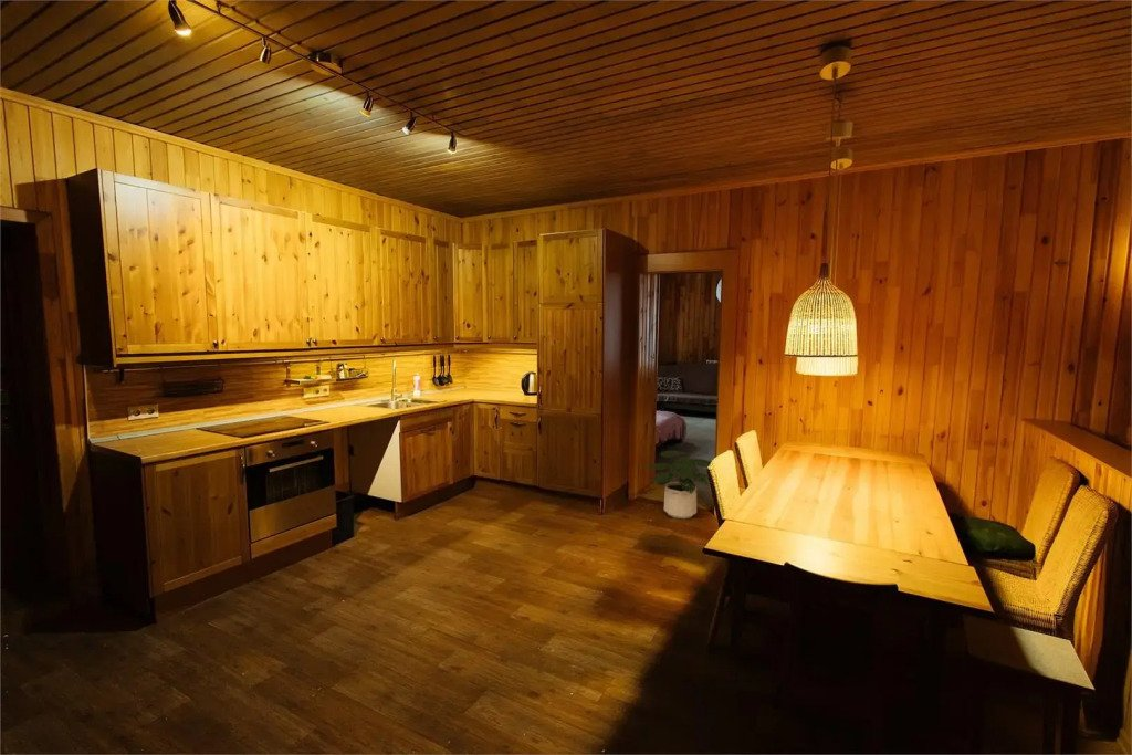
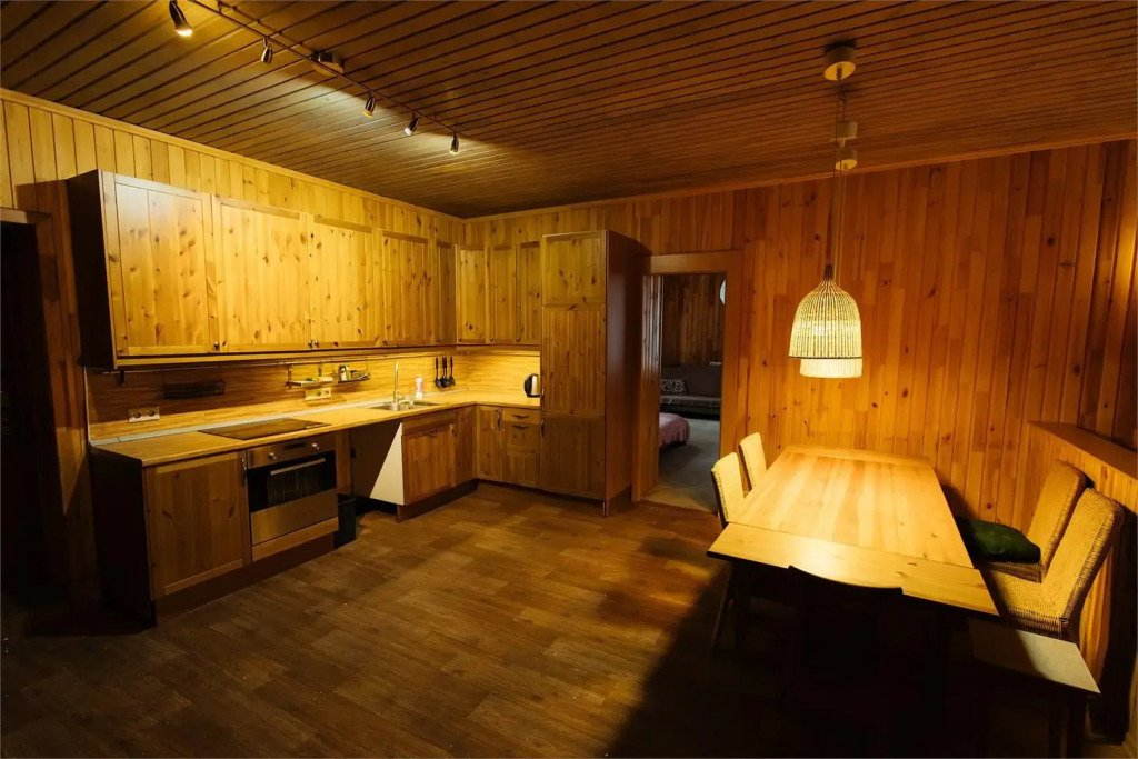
- potted plant (682, 485)
